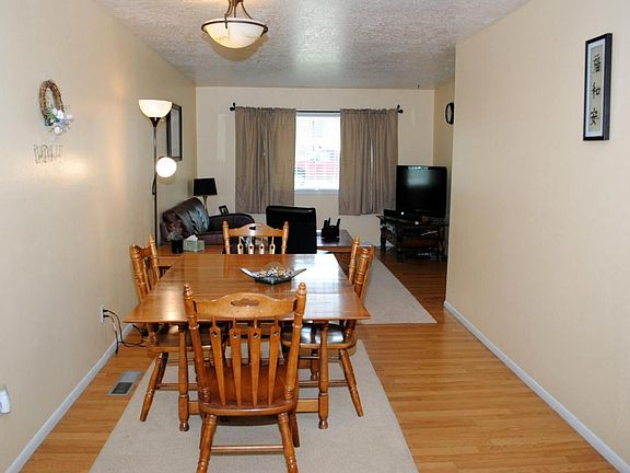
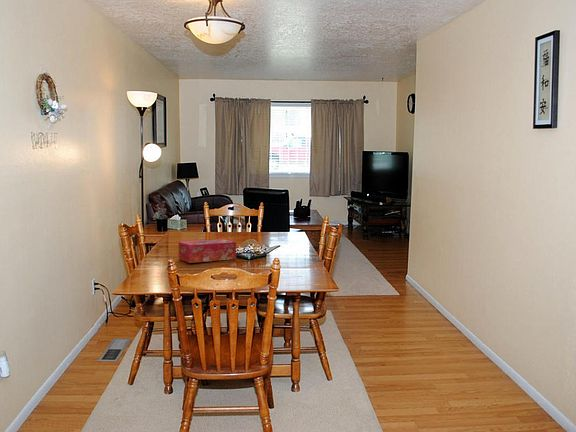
+ tissue box (207, 250)
